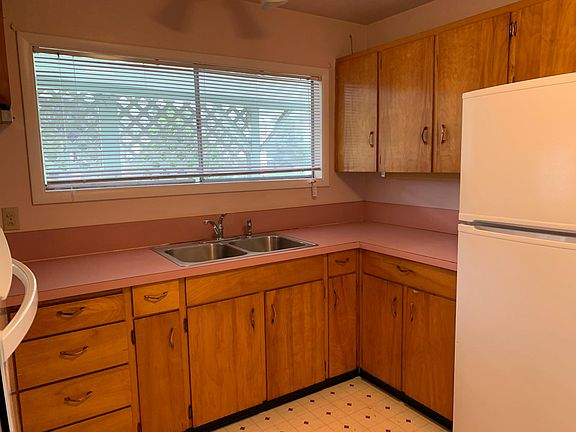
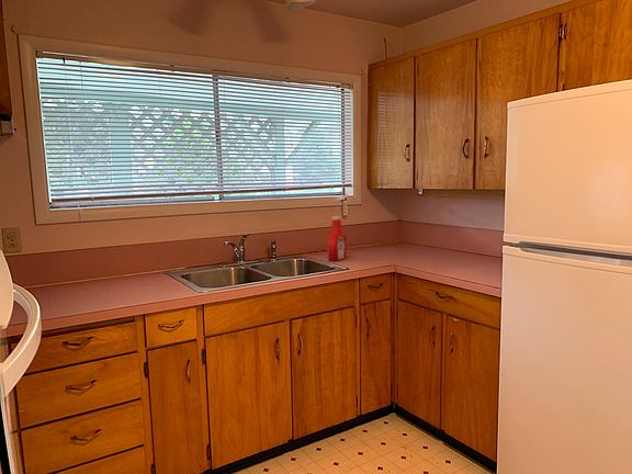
+ soap bottle (337, 237)
